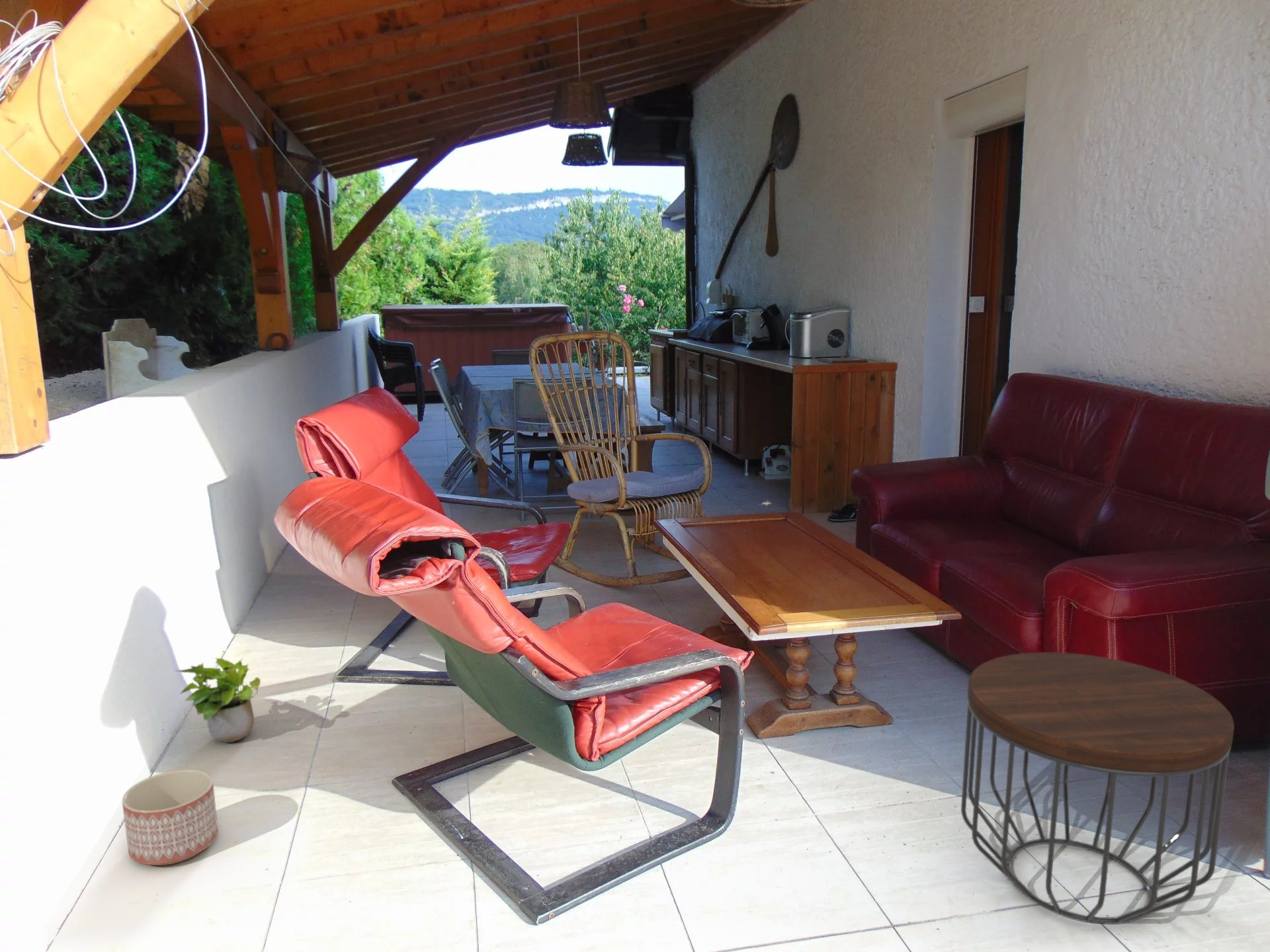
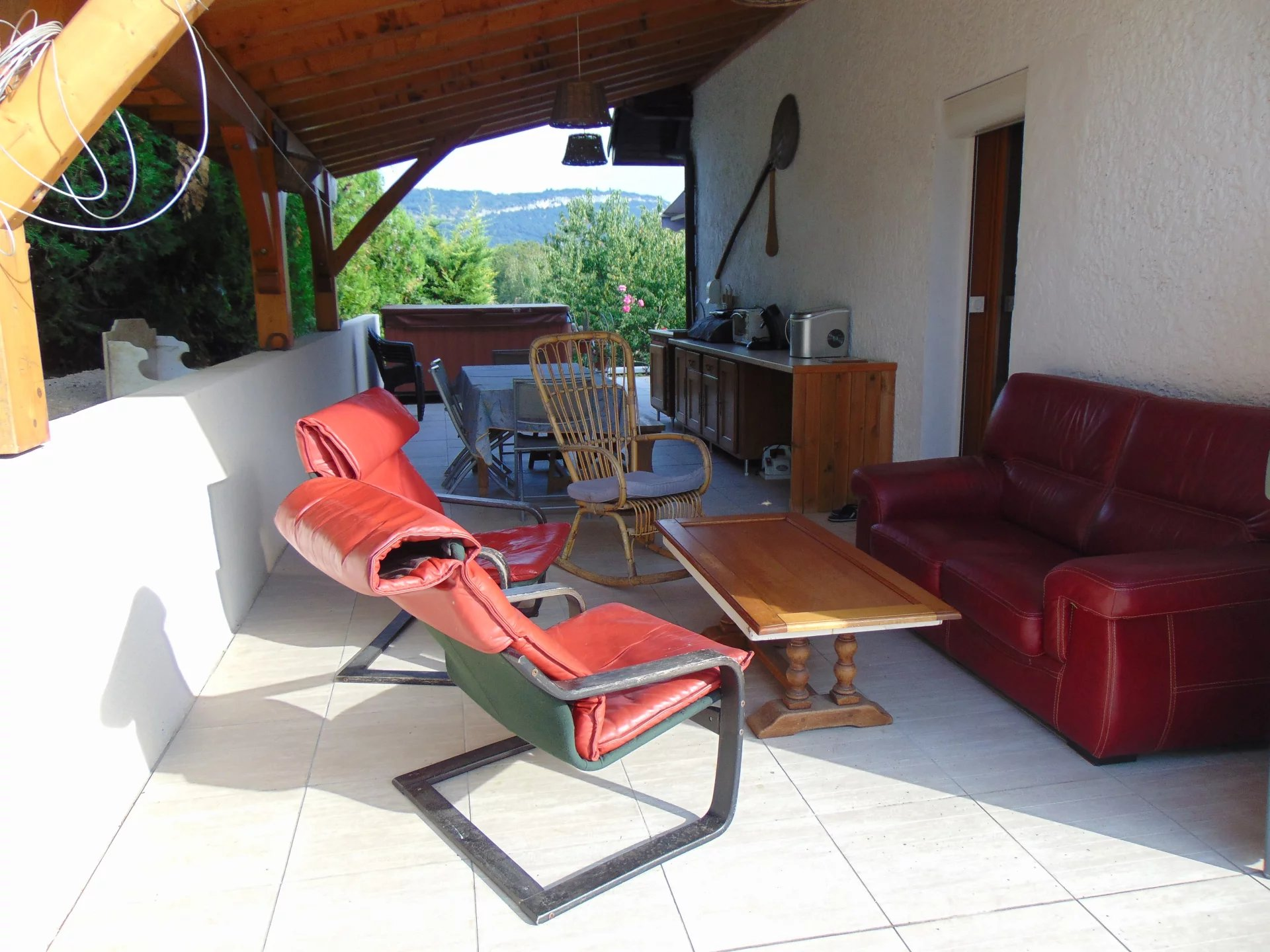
- side table (1068, 790)
- planter (171, 818)
- potted plant (222, 698)
